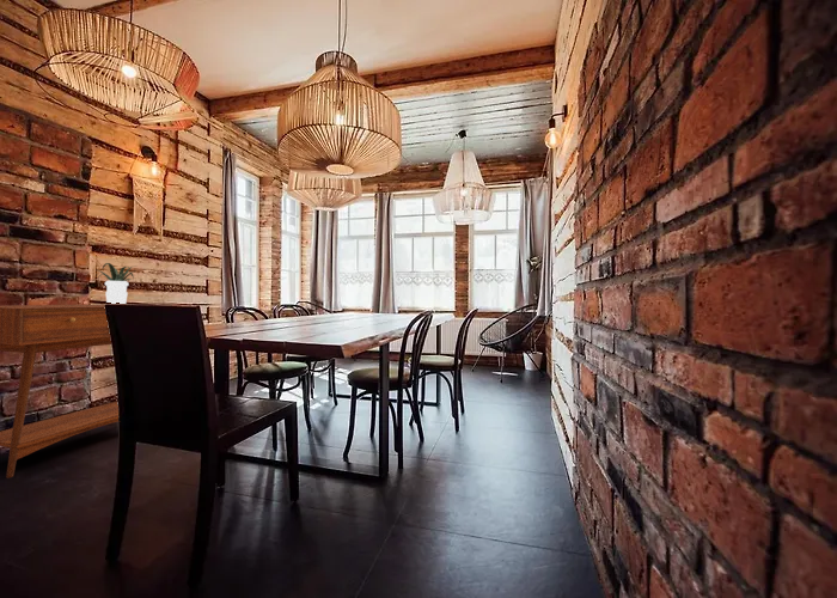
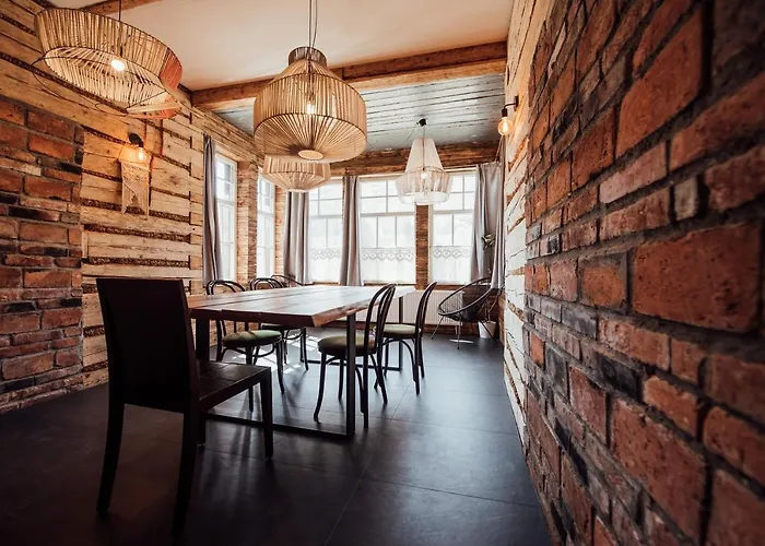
- console table (83, 347)
- potted plant (116, 283)
